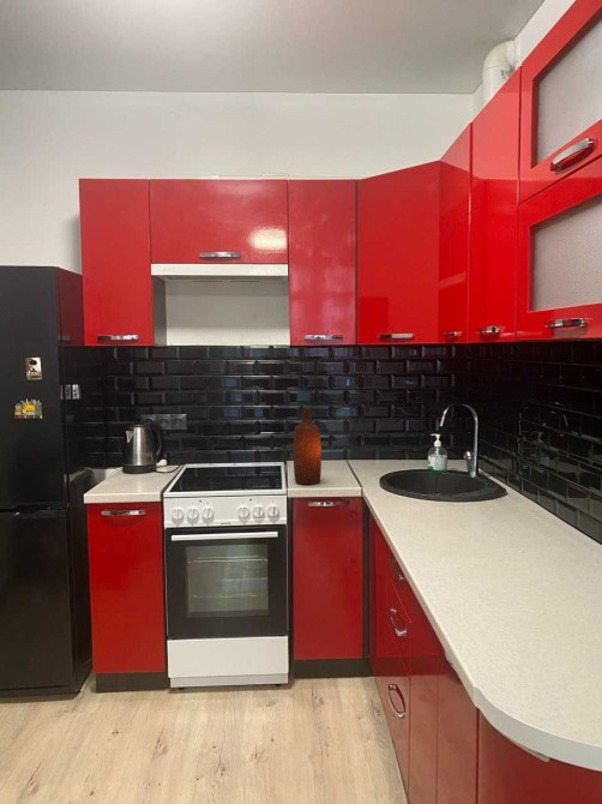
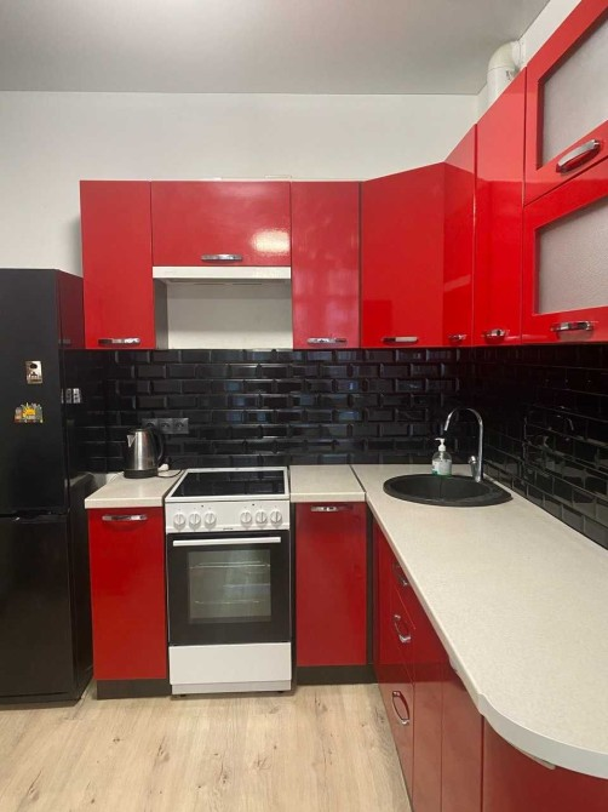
- bottle (307, 445)
